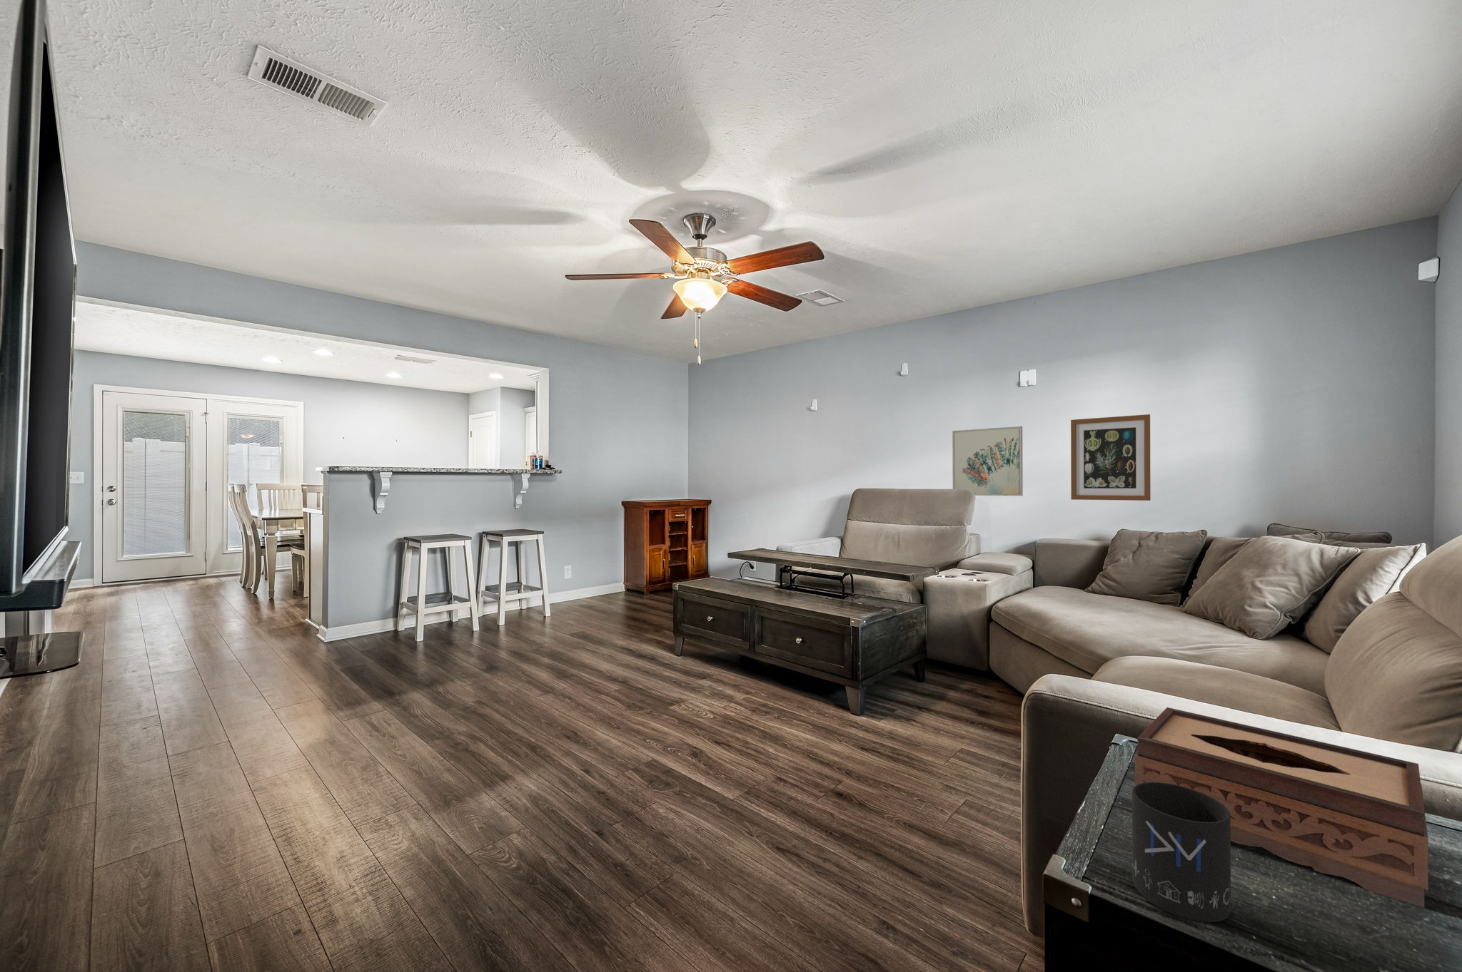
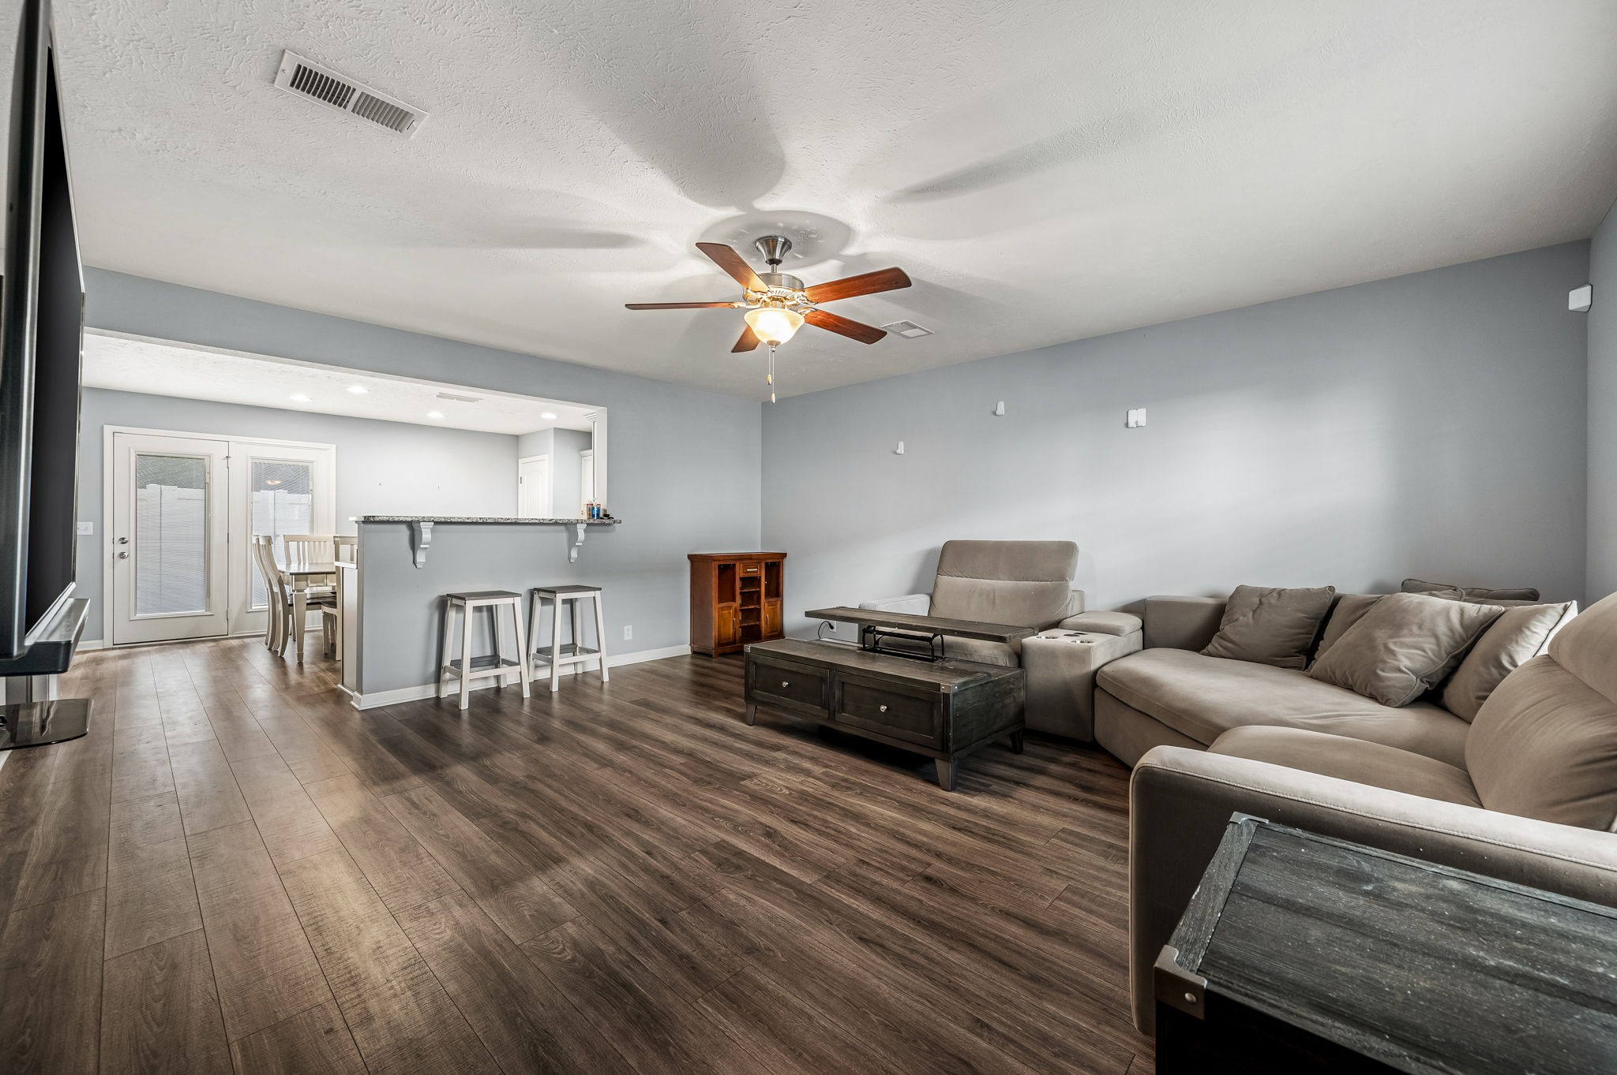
- wall art (986, 462)
- tissue box (1271, 790)
- wall art (1108, 459)
- mug (1182, 841)
